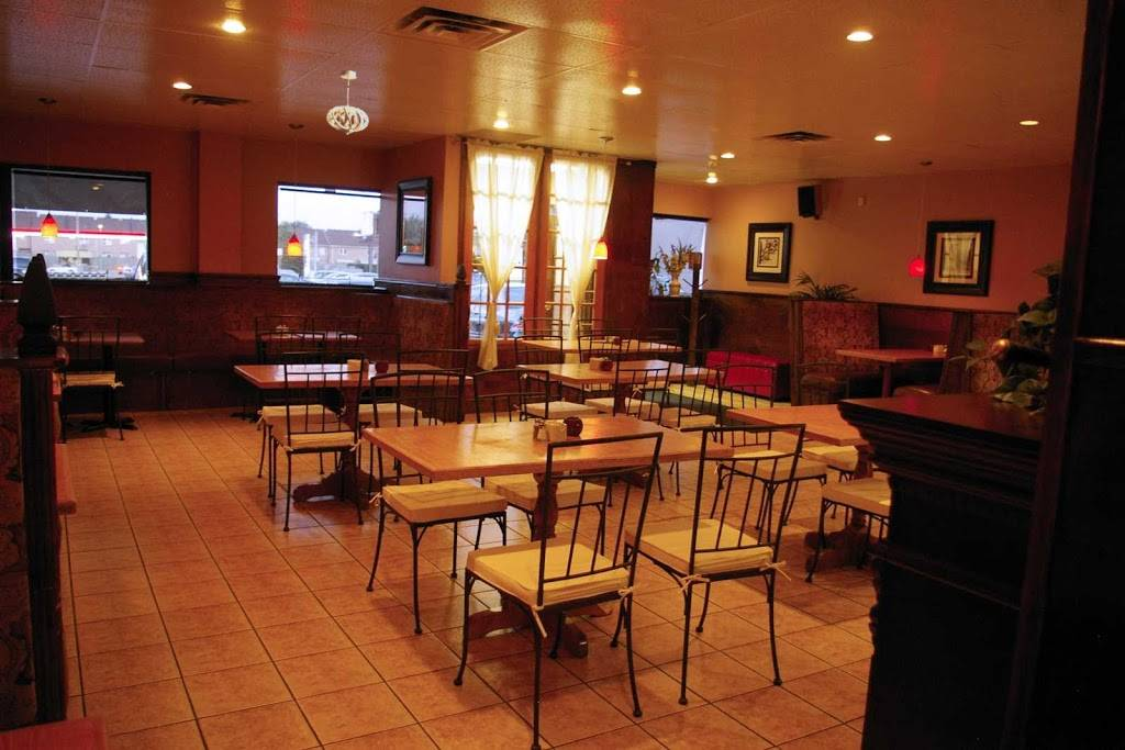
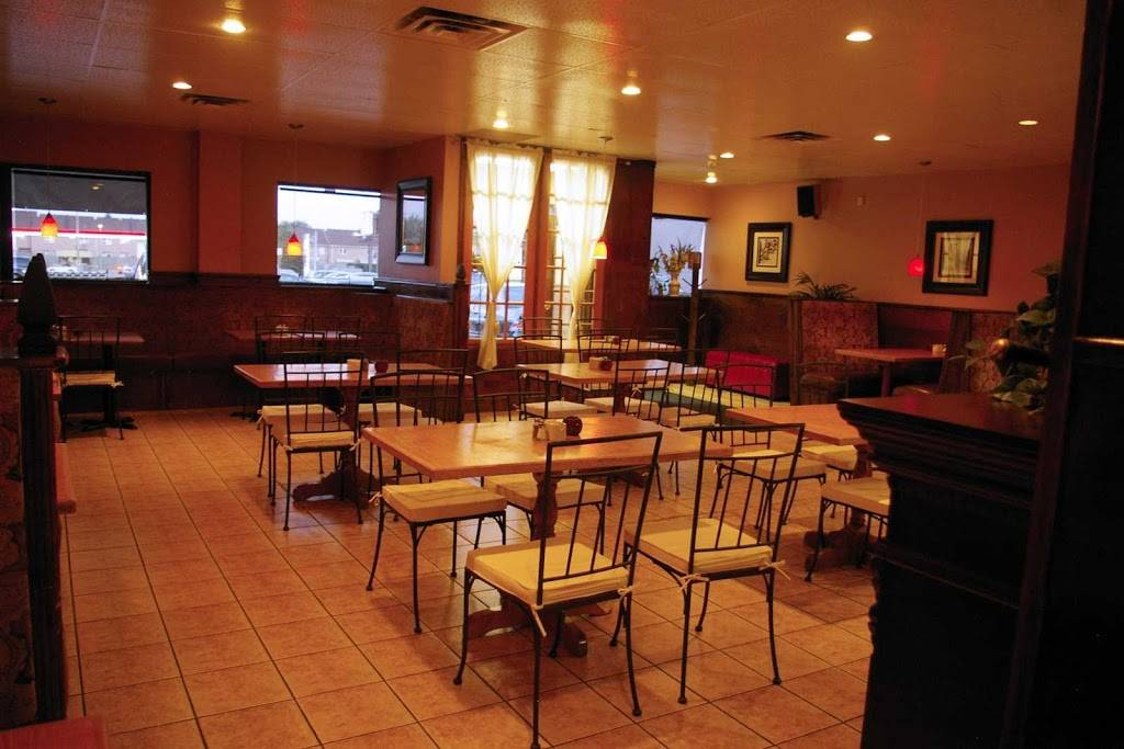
- pendant light (347, 103)
